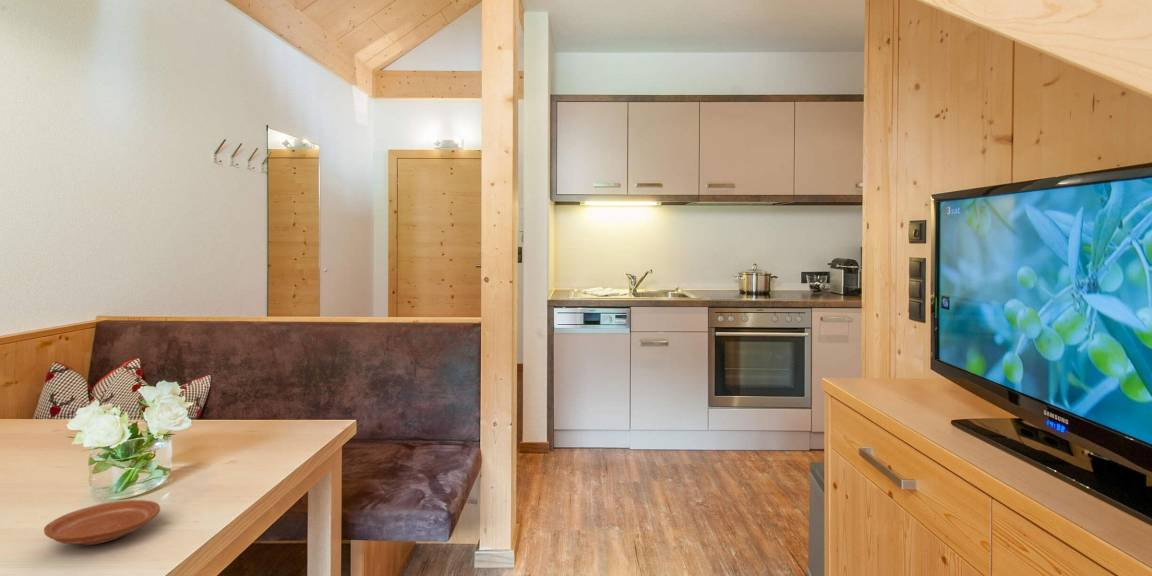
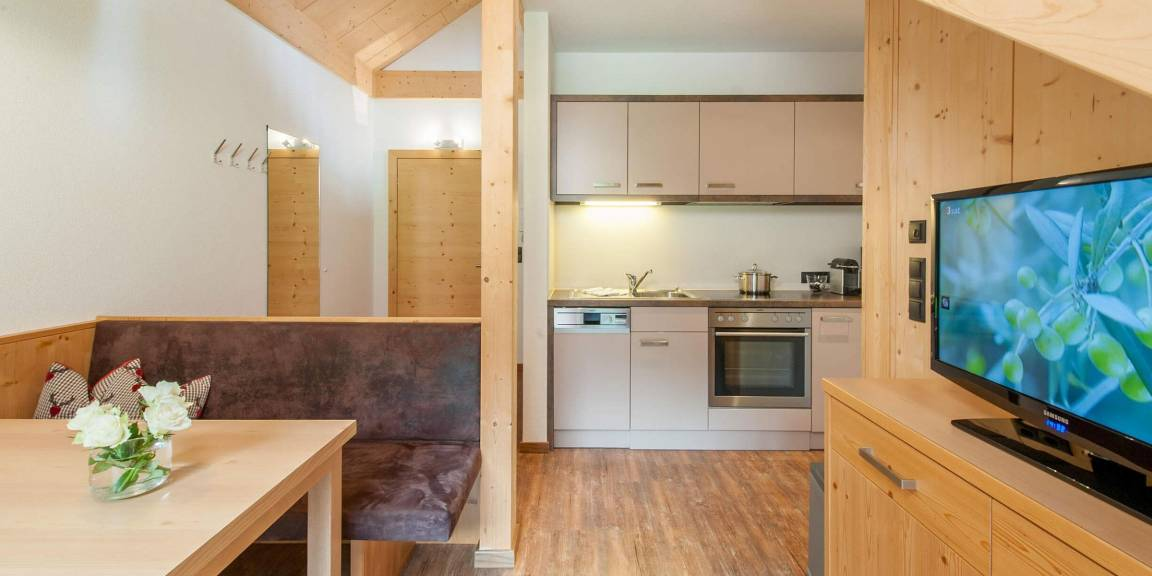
- plate (105, 526)
